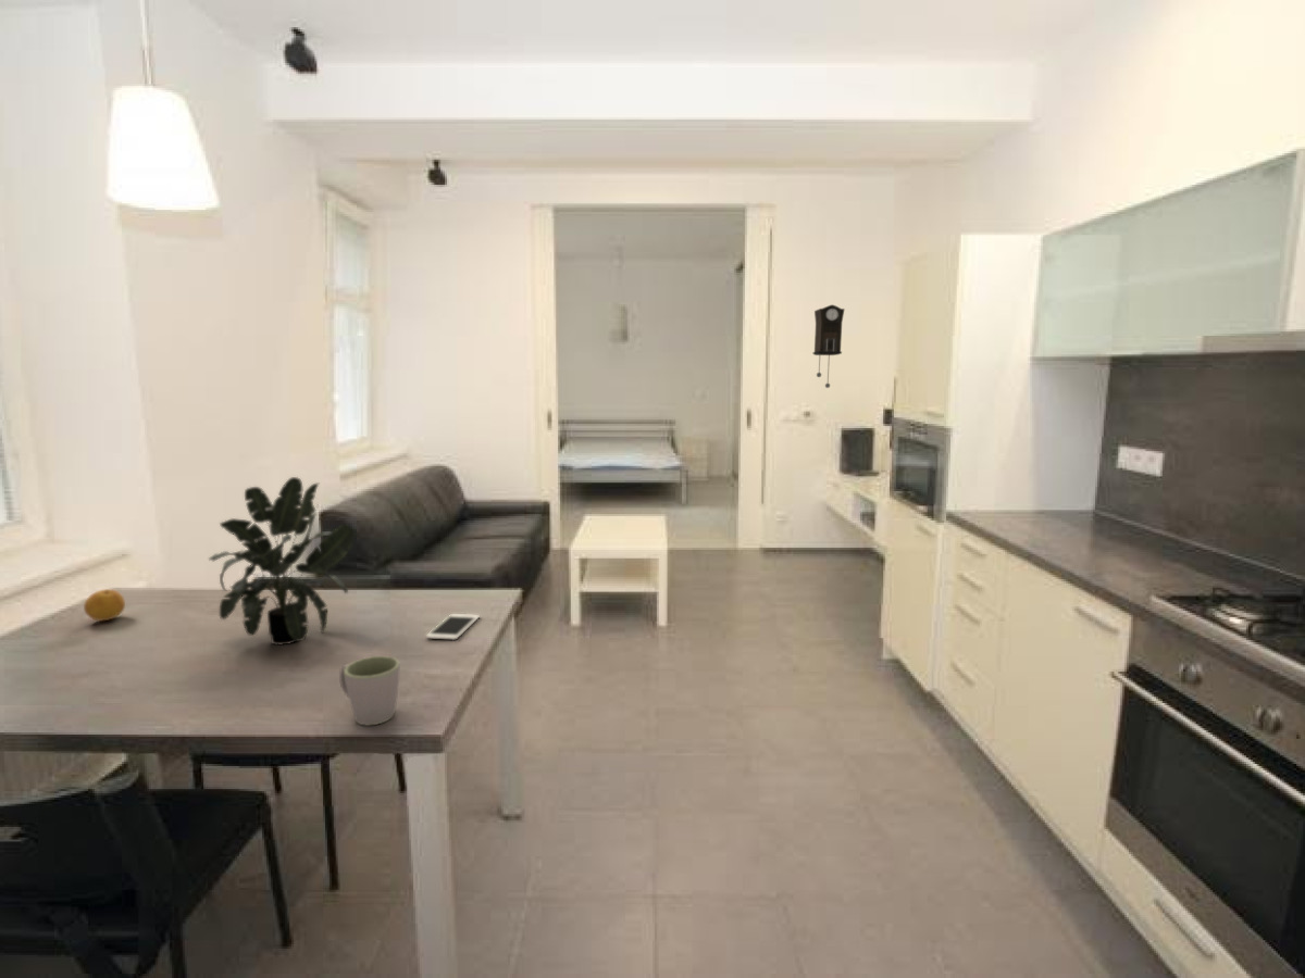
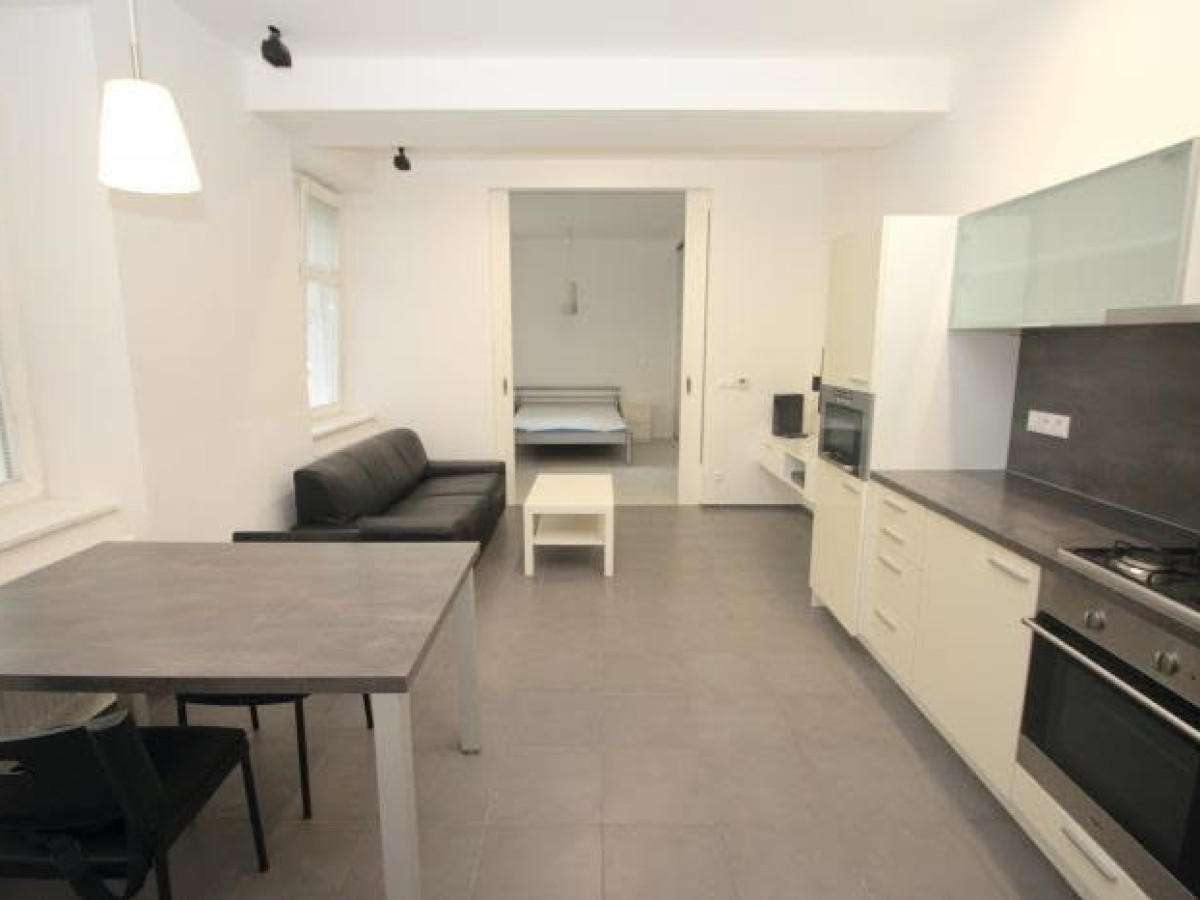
- potted plant (270, 562)
- mug (366, 689)
- cell phone (453, 626)
- pendulum clock (826, 347)
- fruit (104, 604)
